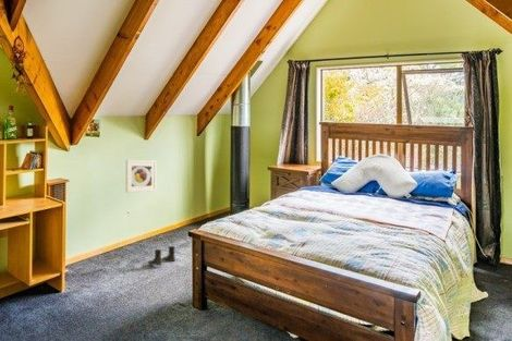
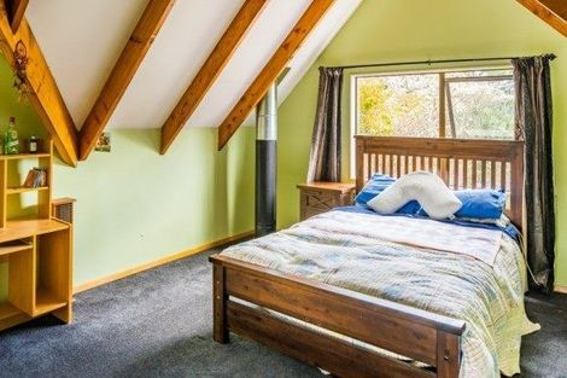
- boots (160, 255)
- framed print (141, 175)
